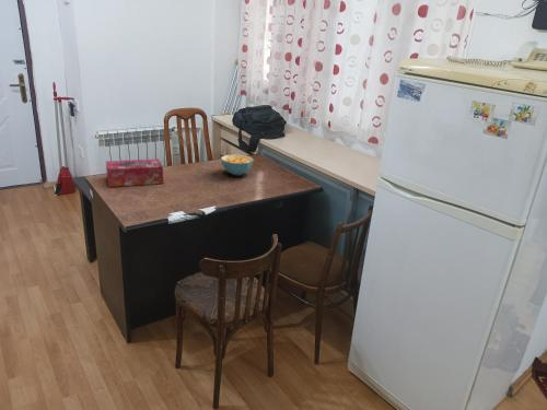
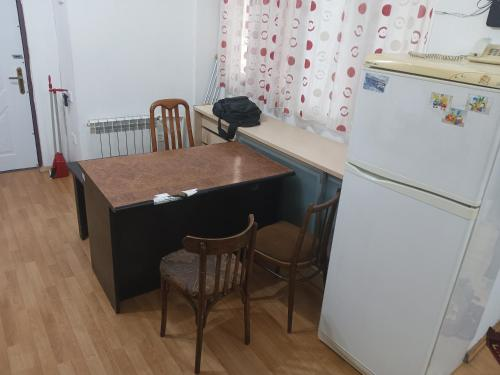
- tissue box (135, 172)
- cereal bowl (236, 166)
